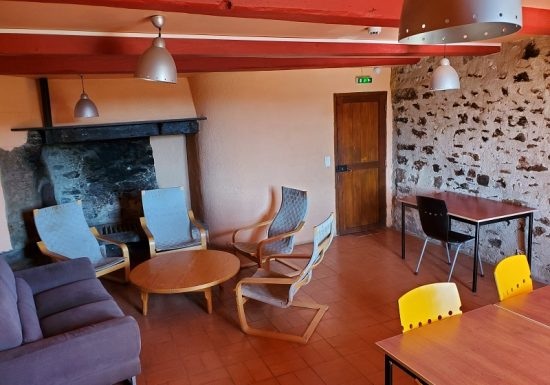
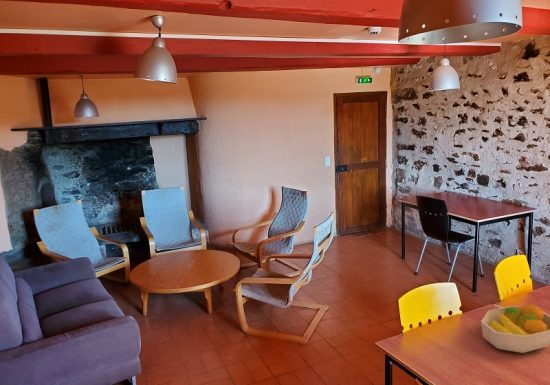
+ fruit bowl (517, 325)
